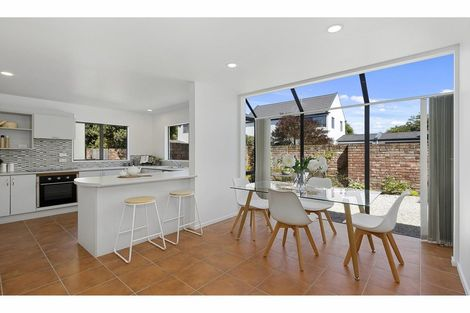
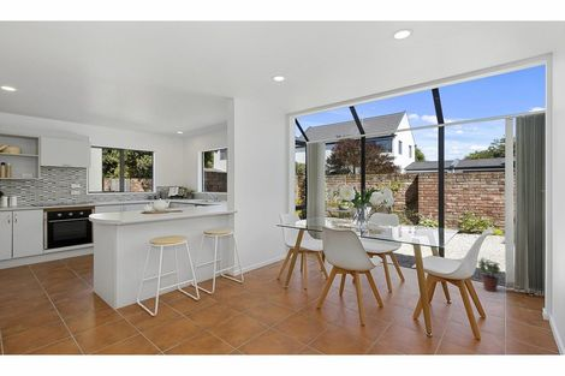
+ potted plant (488, 274)
